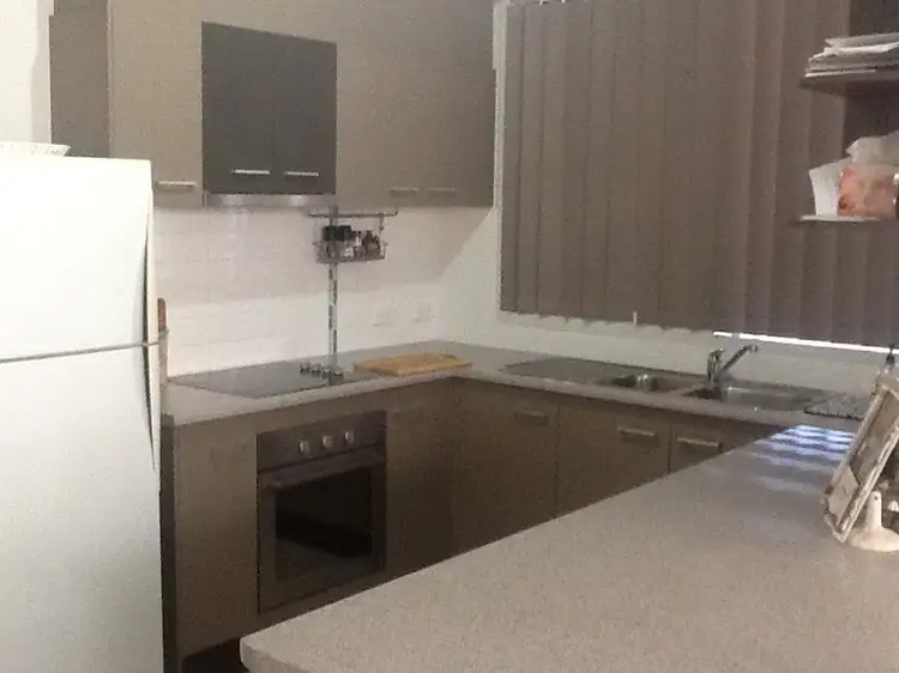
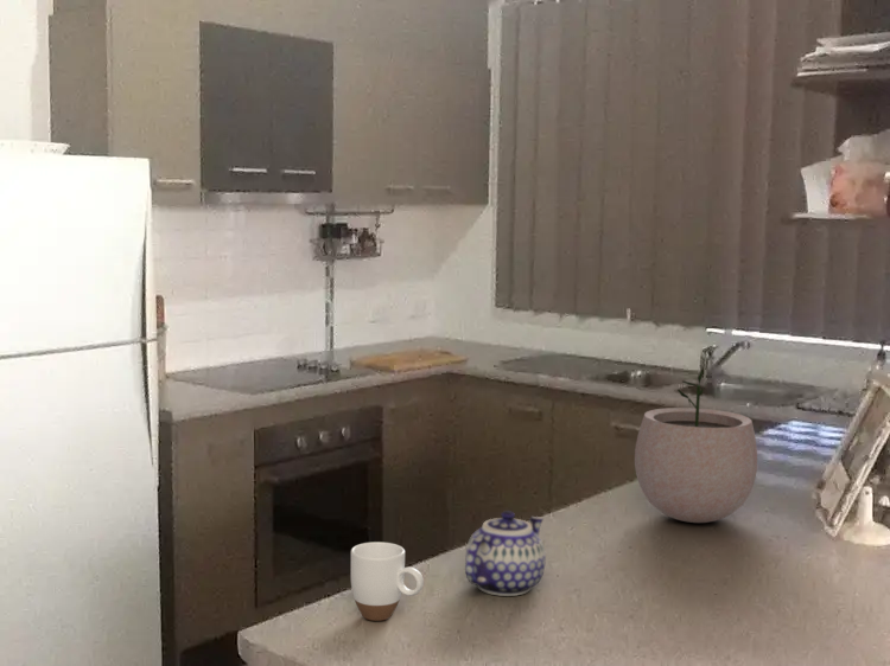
+ mug (388, 584)
+ teapot (506, 549)
+ plant pot (695, 446)
